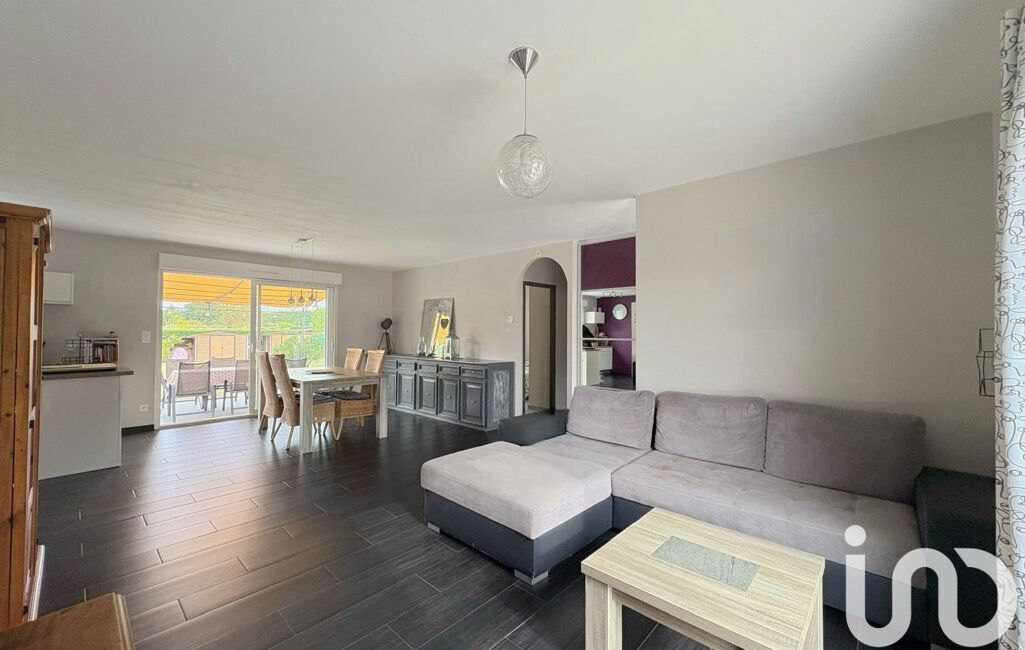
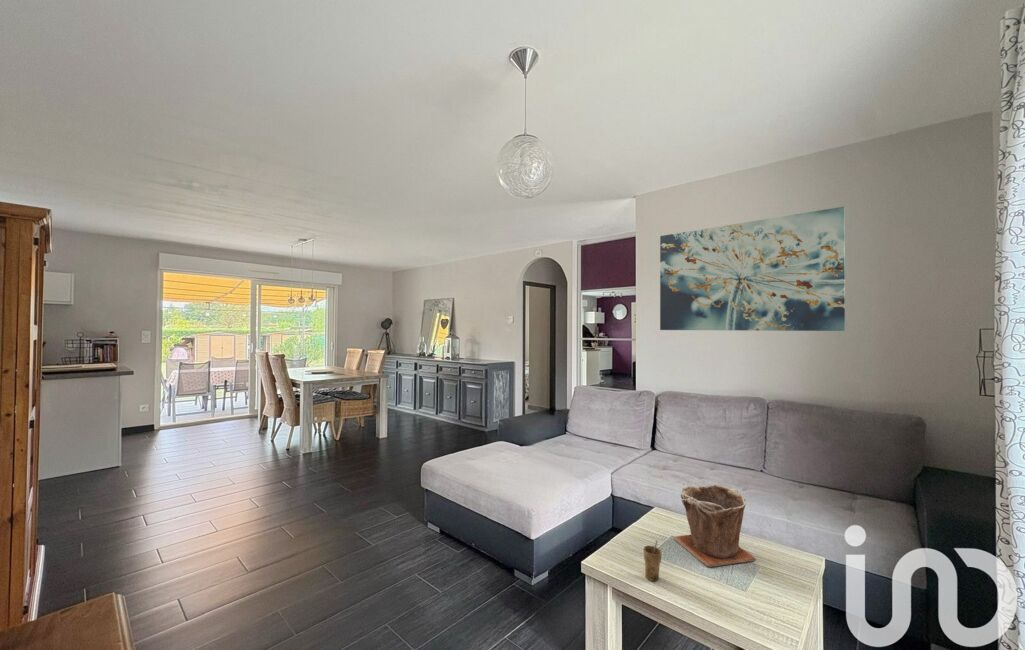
+ plant pot (712, 520)
+ wall art (740, 277)
+ cup (652, 560)
